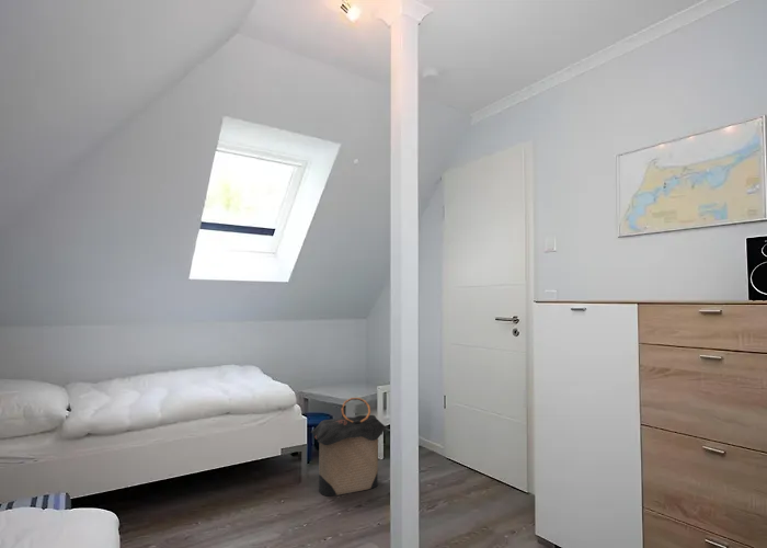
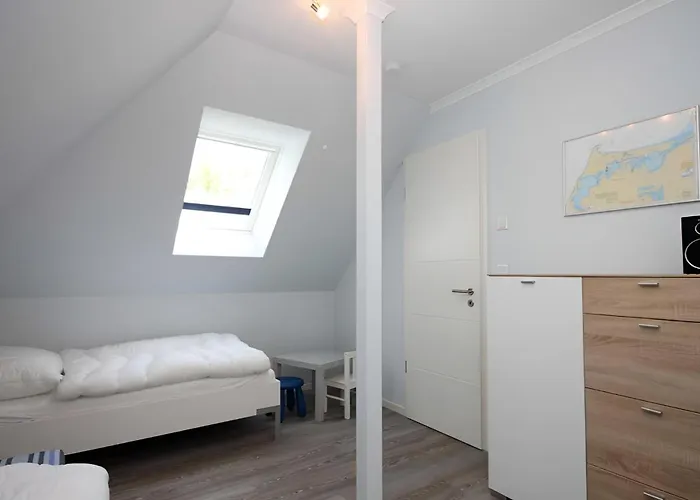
- laundry hamper (347, 444)
